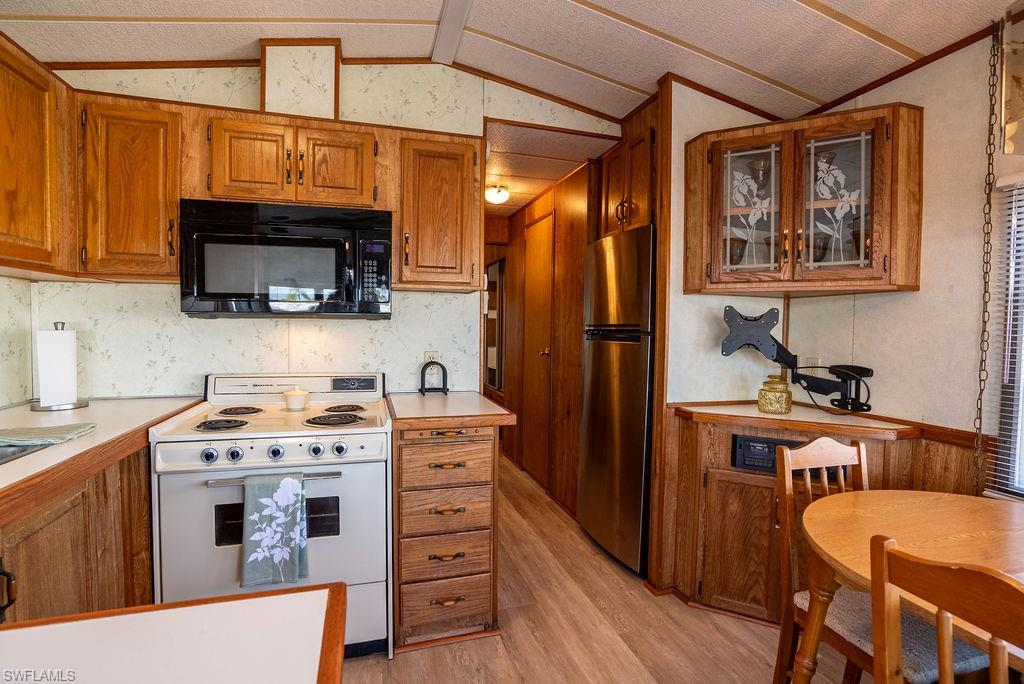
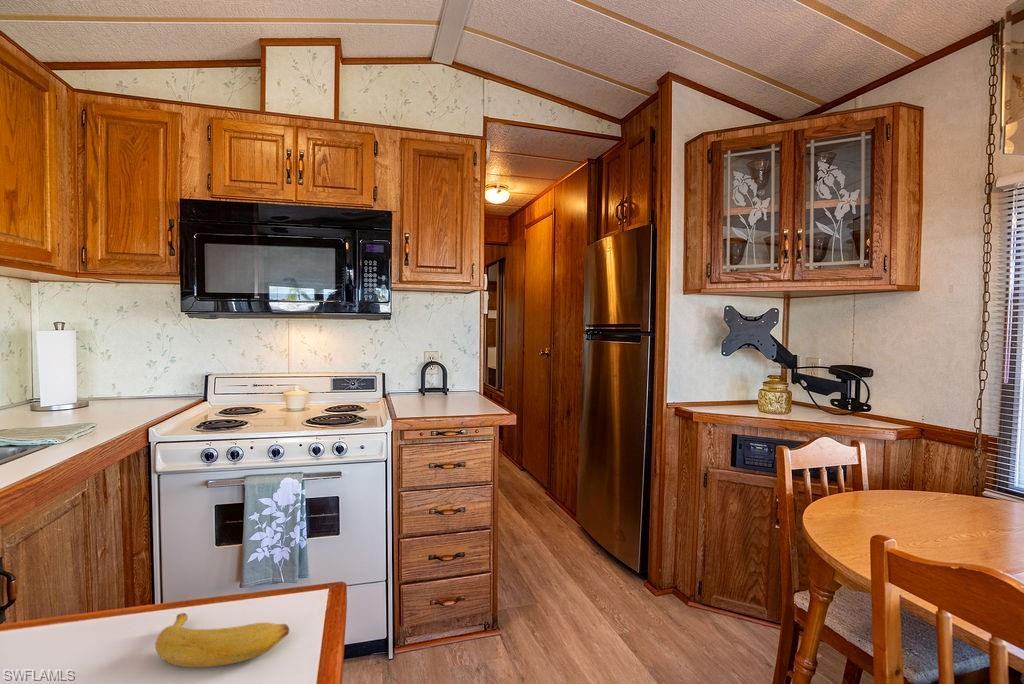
+ banana (223, 633)
